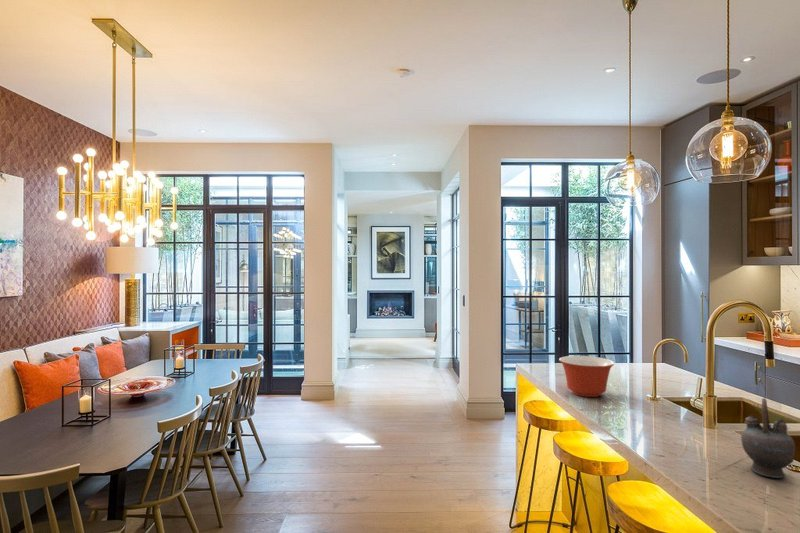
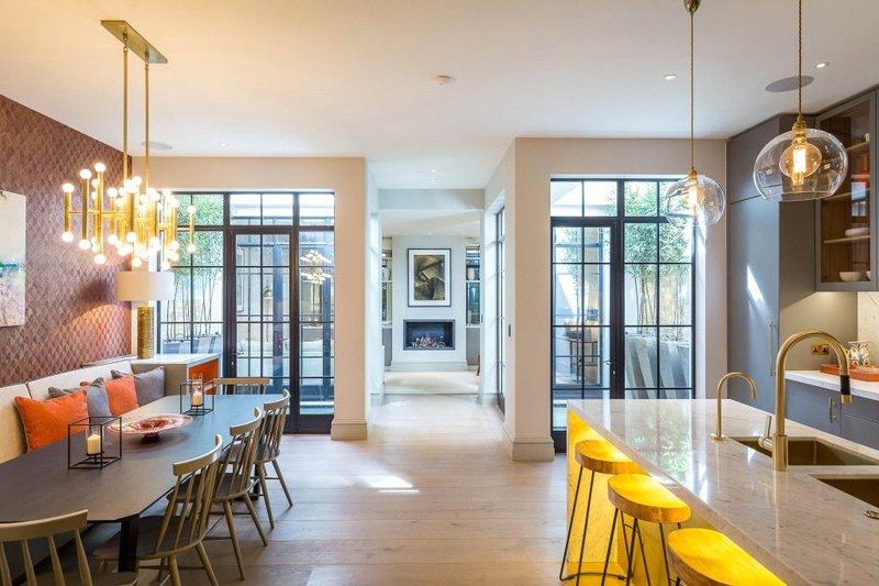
- mixing bowl (586, 377)
- teapot (768, 434)
